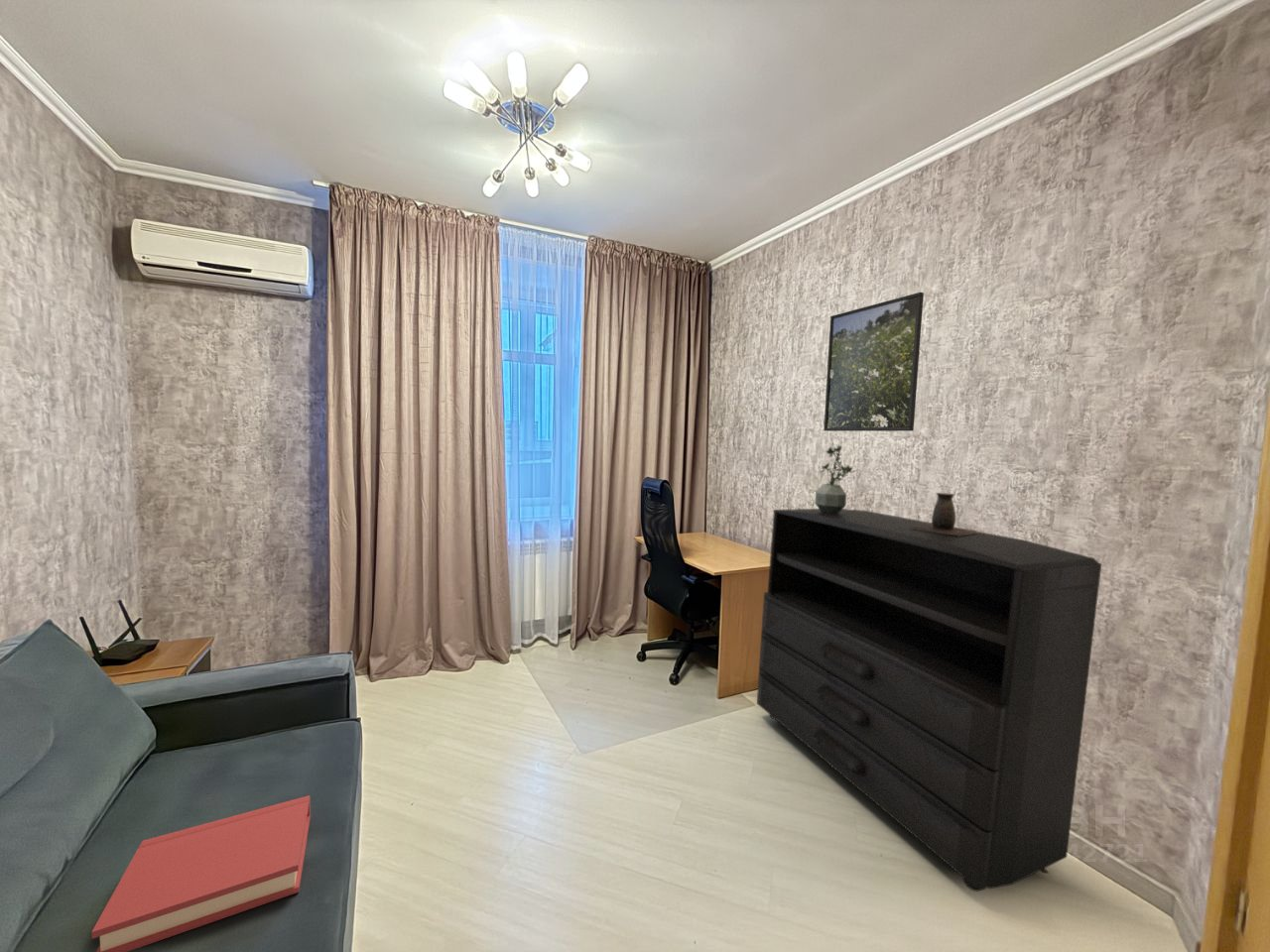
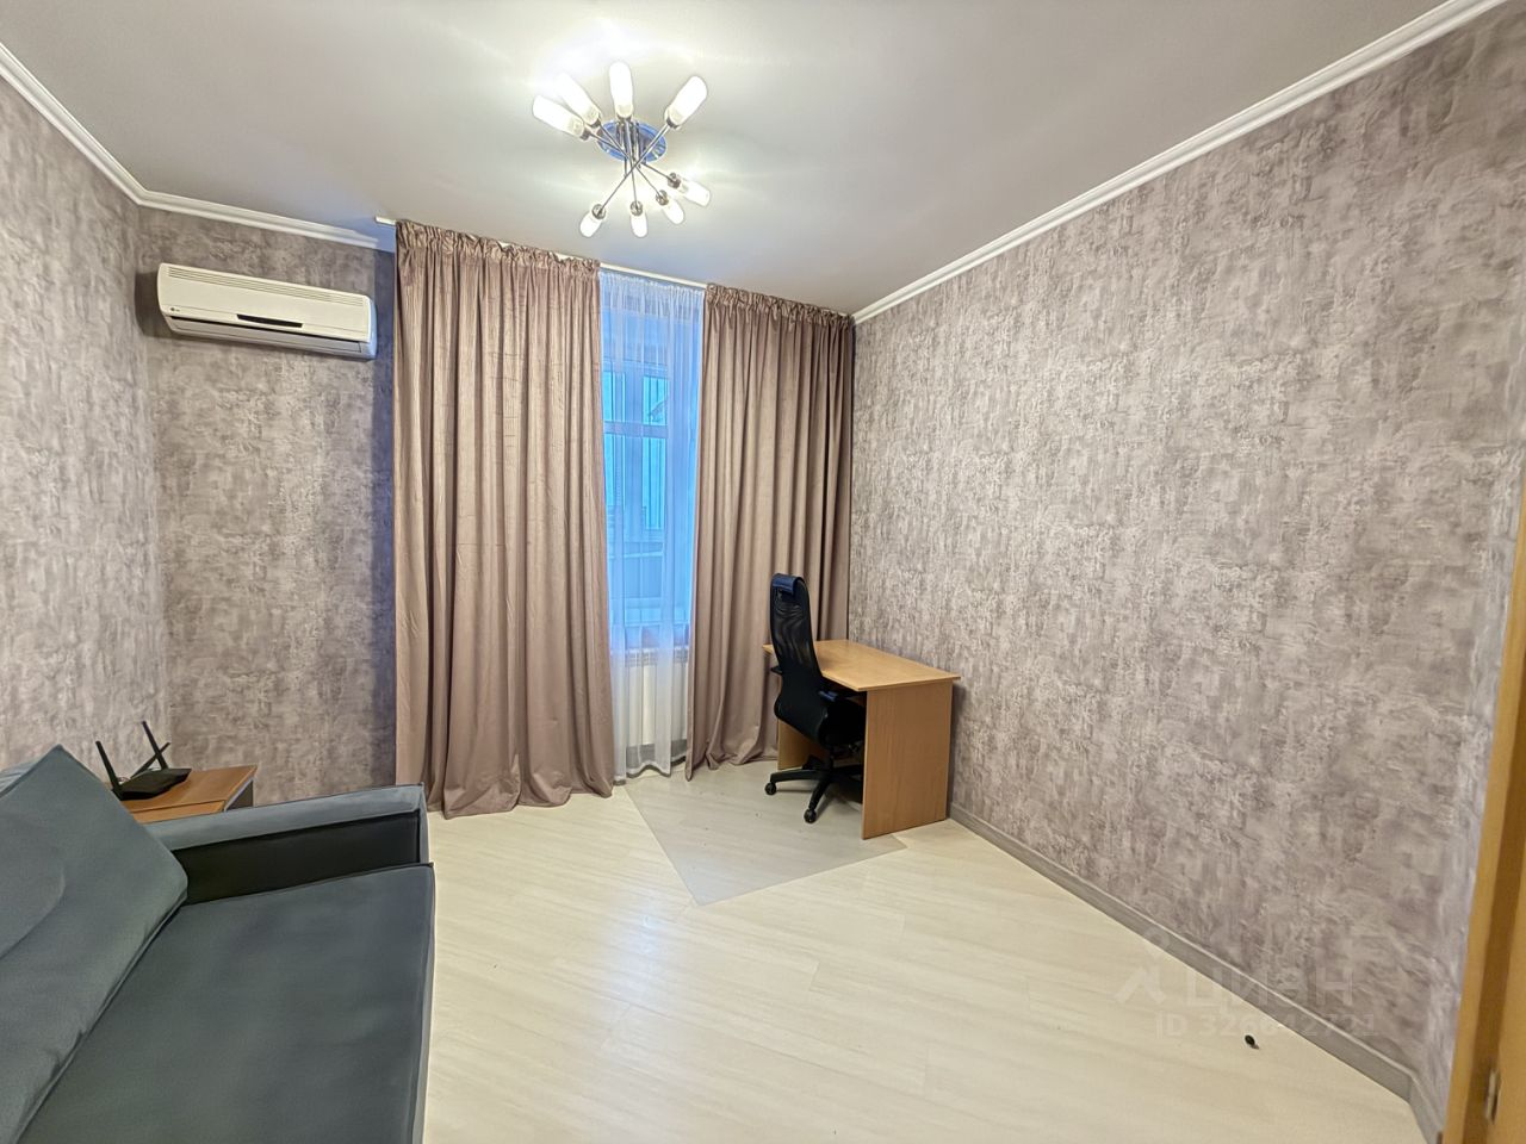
- potted plant (834, 478)
- dresser (884, 653)
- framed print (868, 368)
- decorative vase (945, 512)
- hardback book (219, 864)
